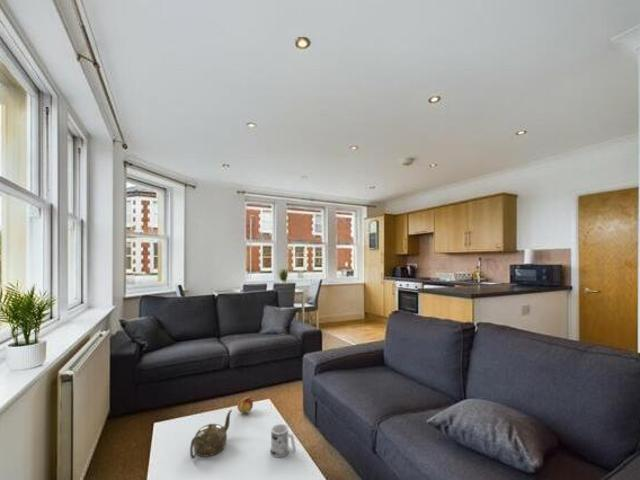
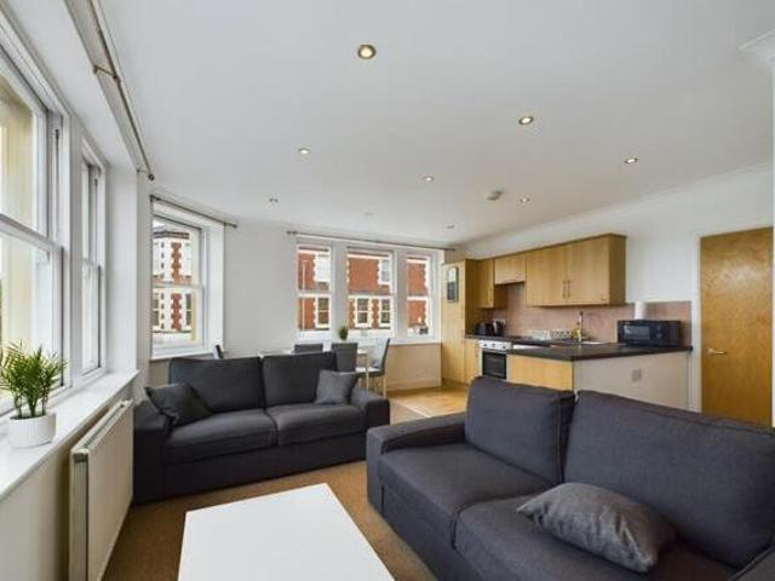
- teapot (212, 434)
- mug (283, 440)
- fruit (245, 405)
